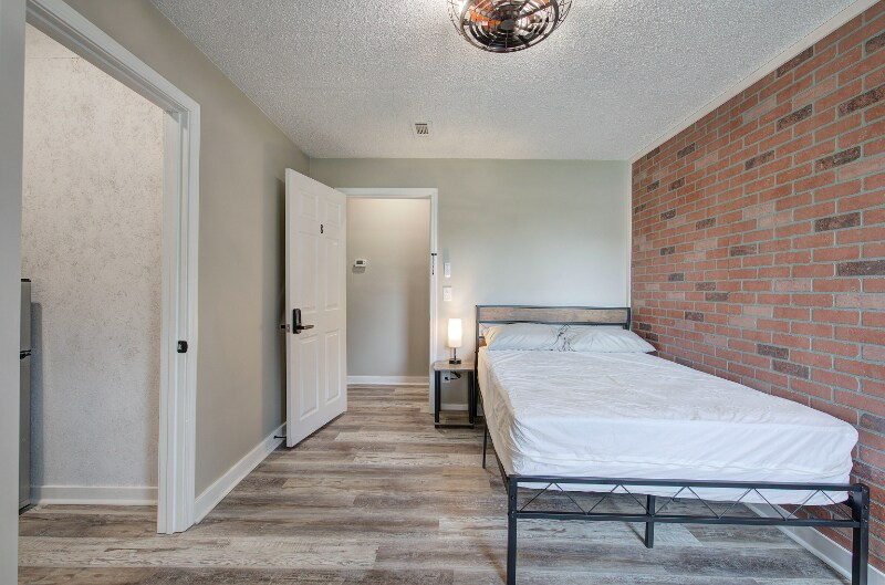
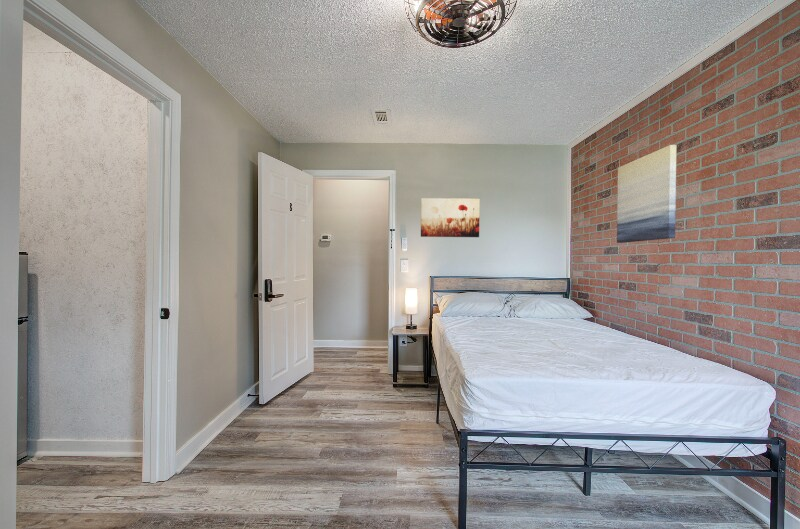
+ wall art (643, 199)
+ wall art (450, 217)
